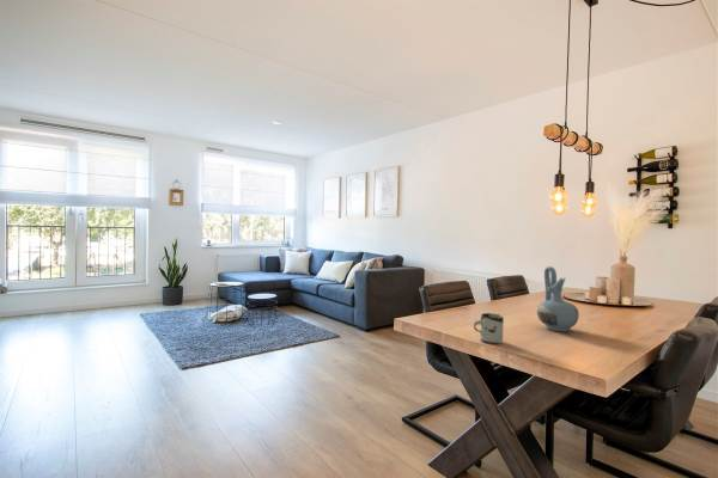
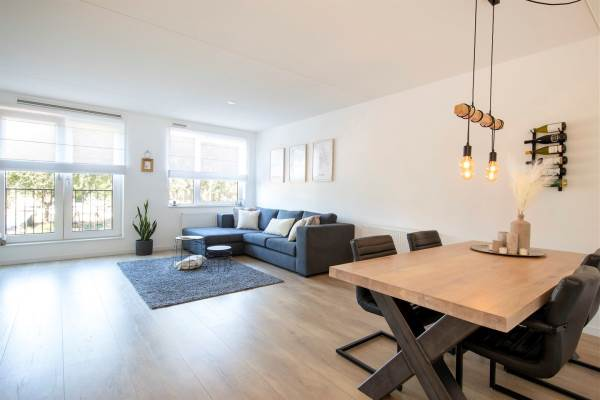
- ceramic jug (558, 298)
- cup (487, 327)
